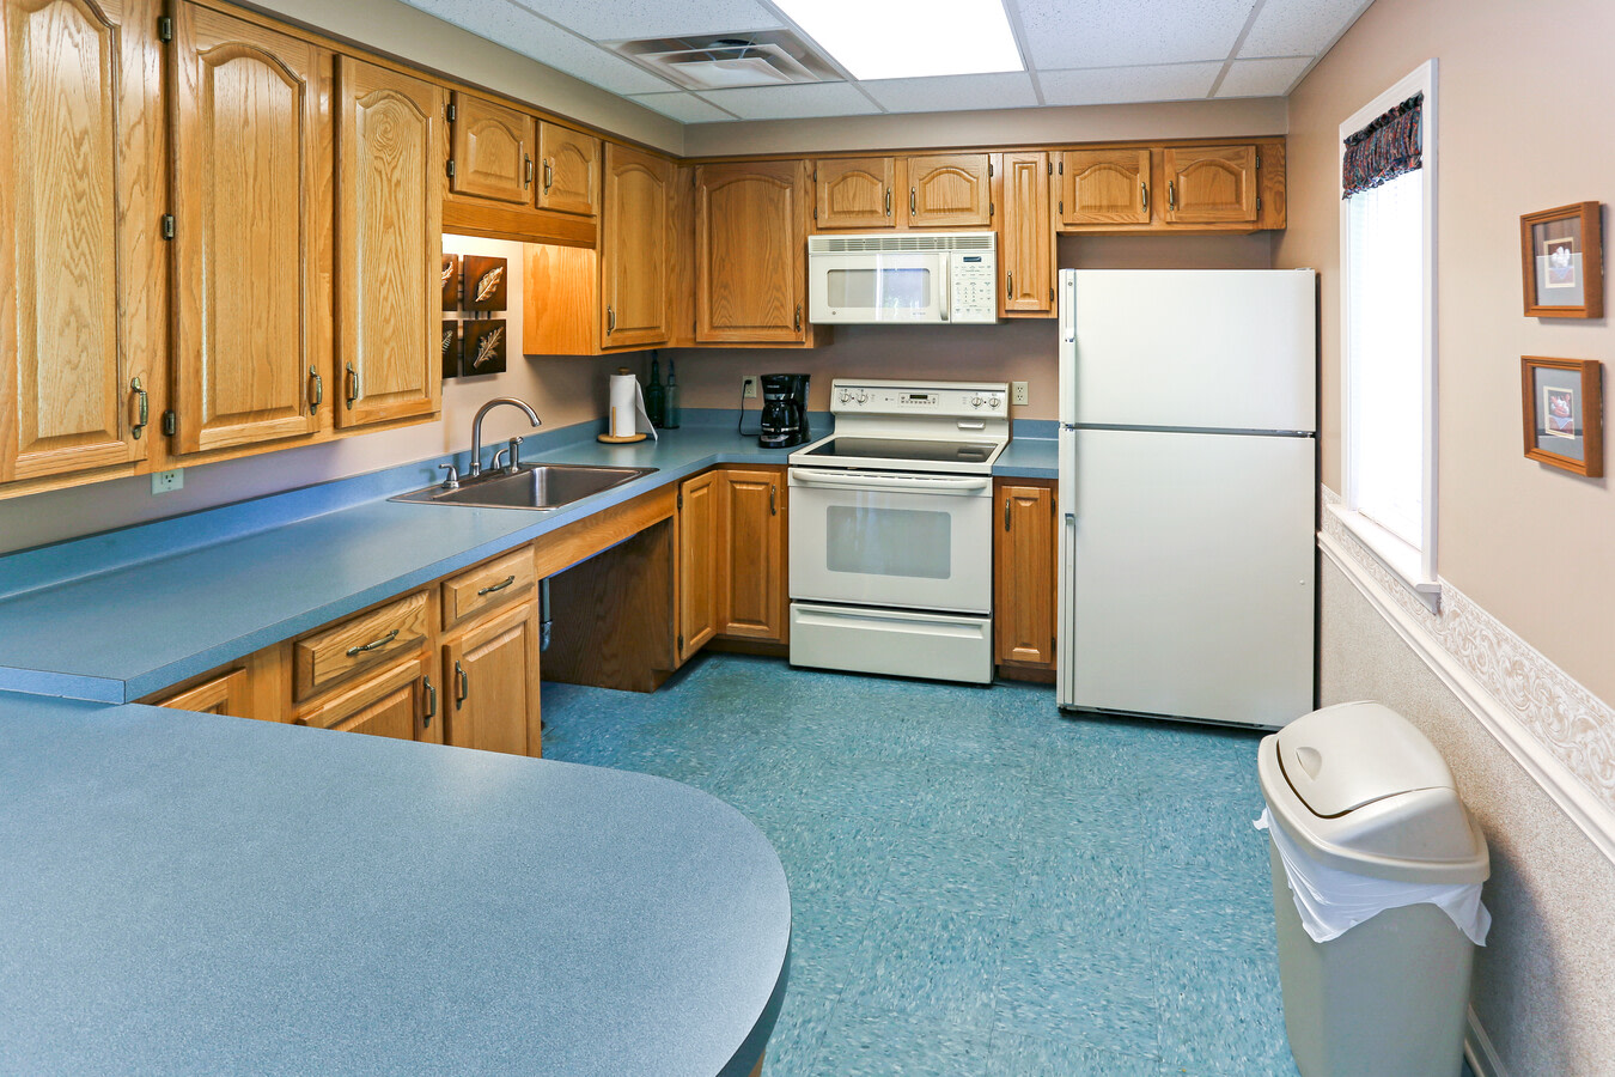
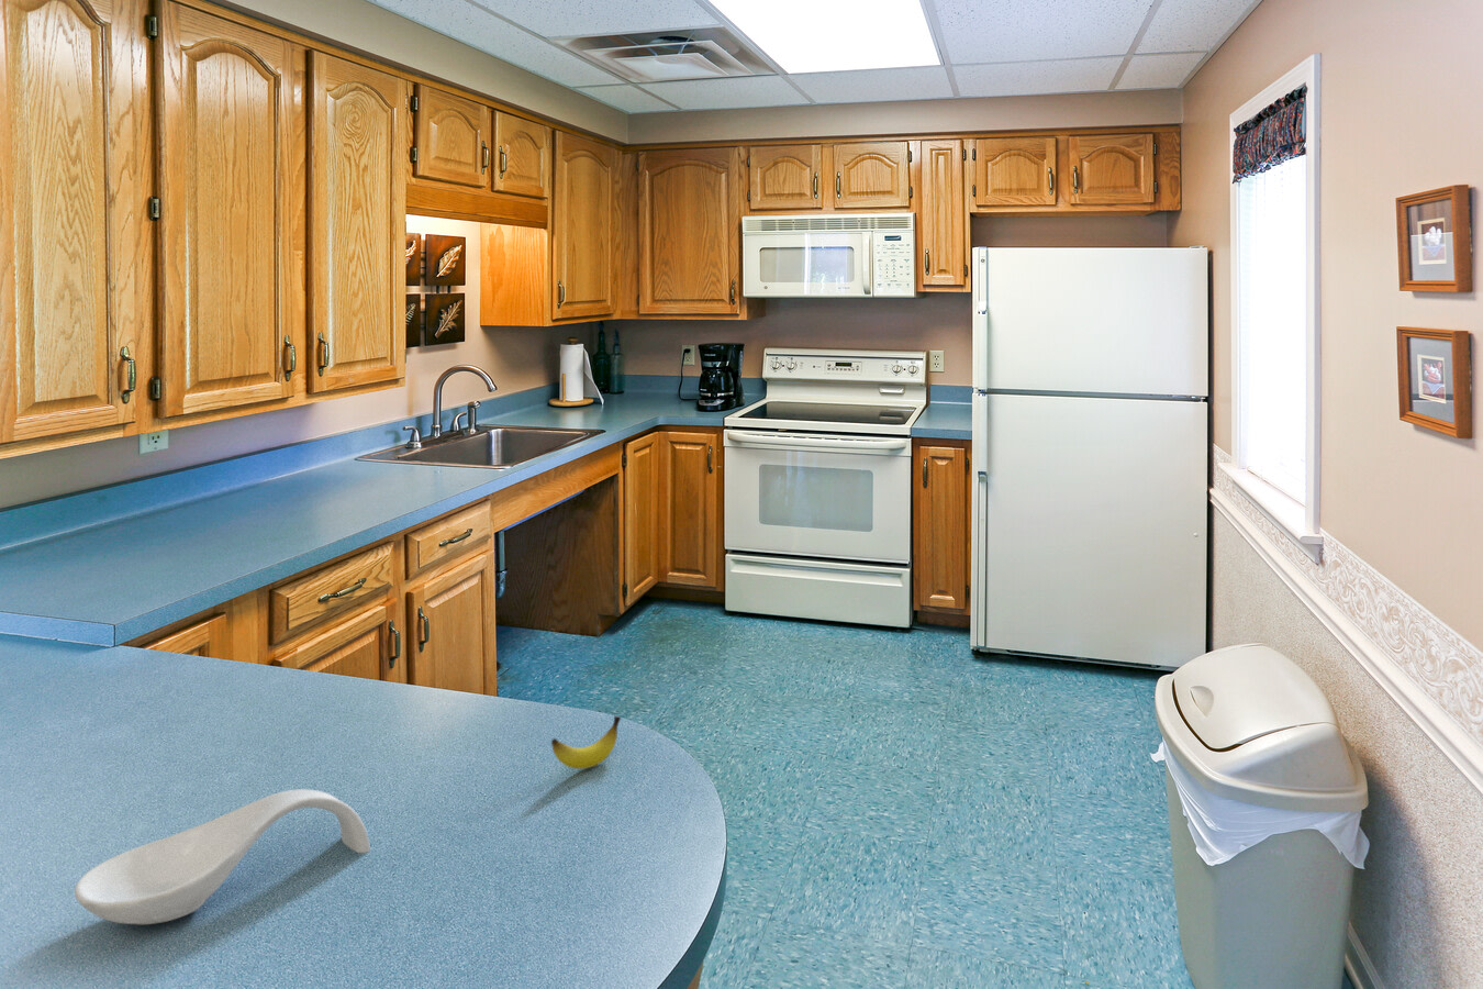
+ spoon rest (231, 849)
+ banana (588, 746)
